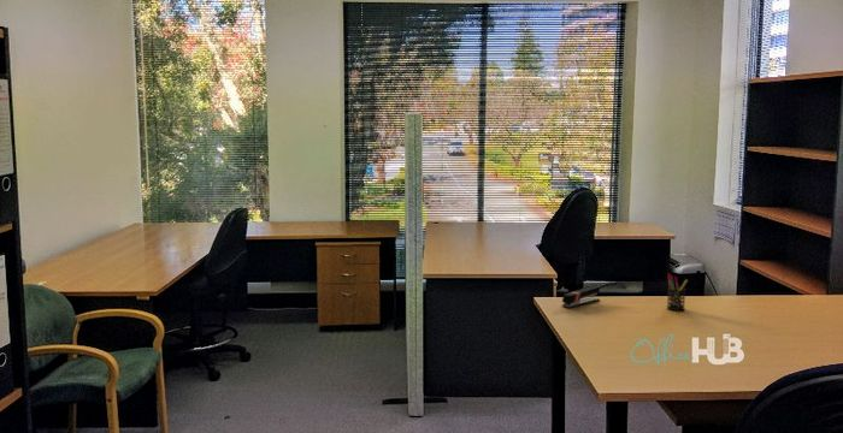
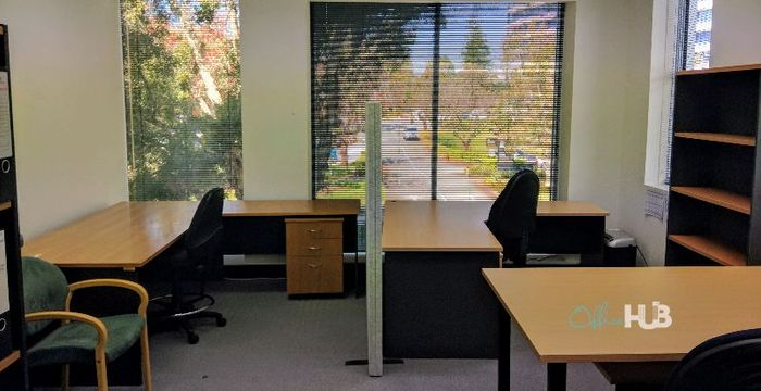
- stapler (580, 296)
- pen holder (674, 291)
